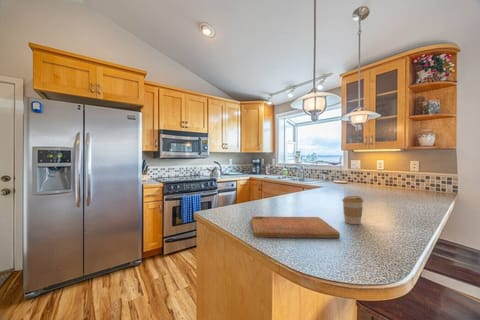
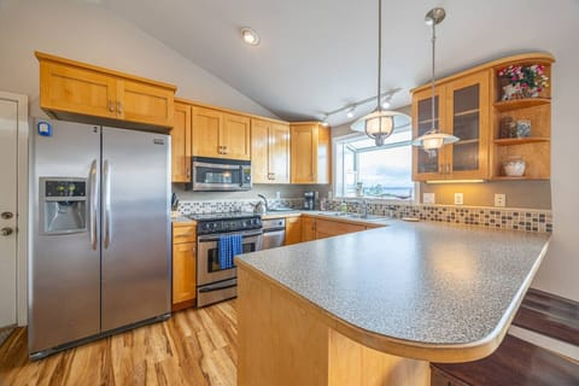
- coffee cup (352, 209)
- cutting board (290, 225)
